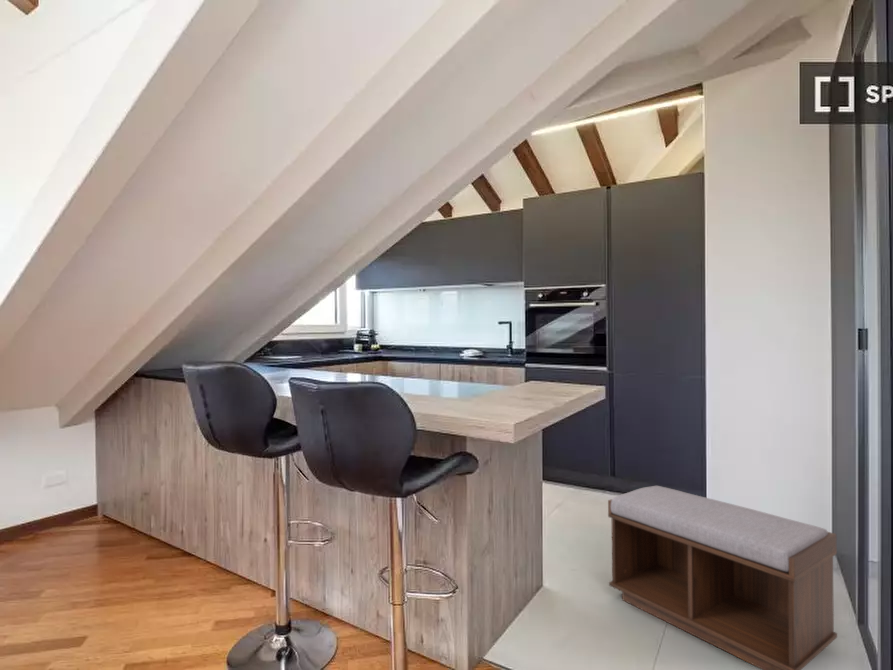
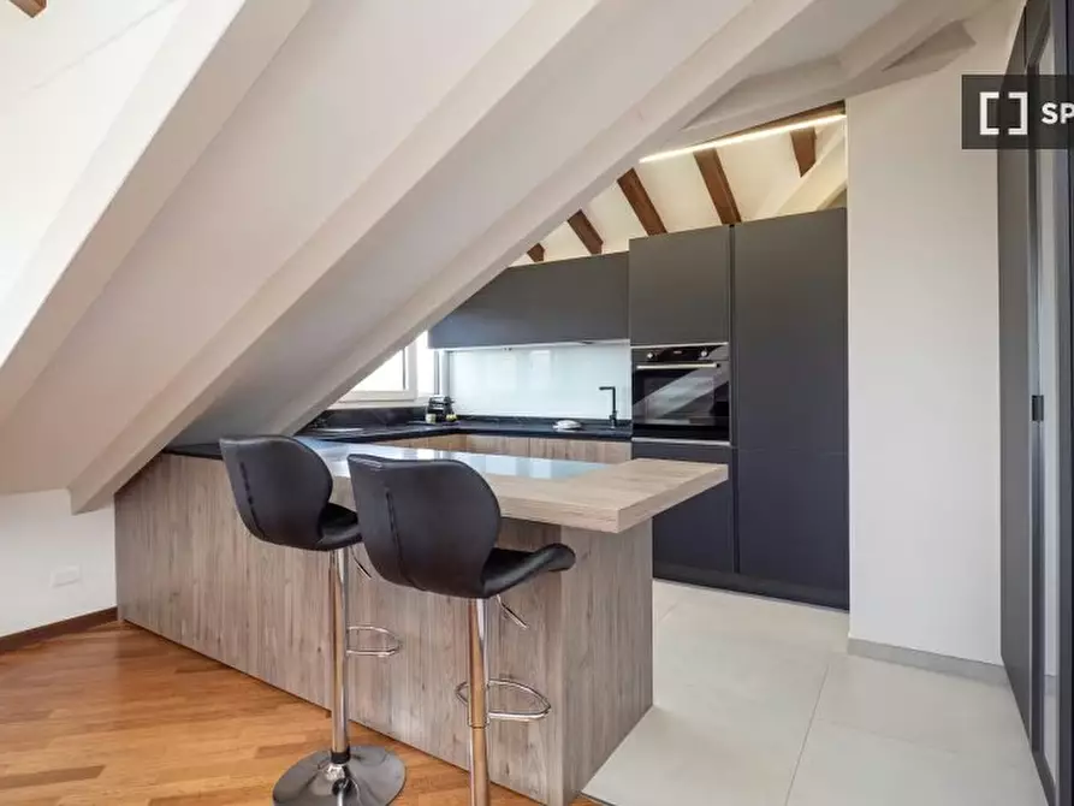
- bench (710, 565)
